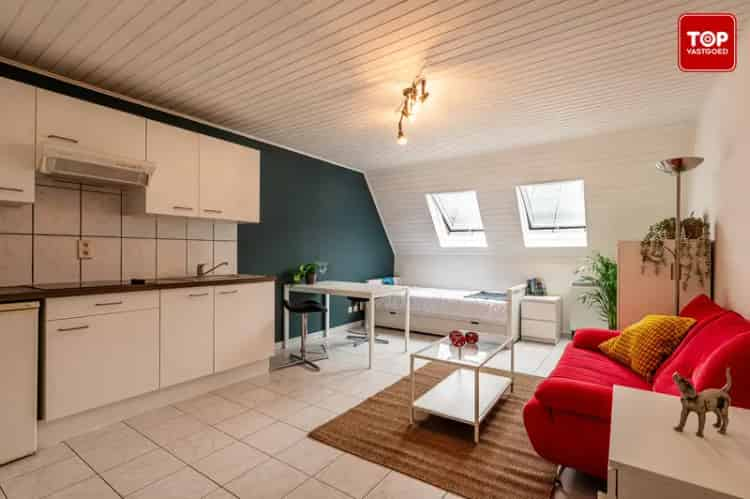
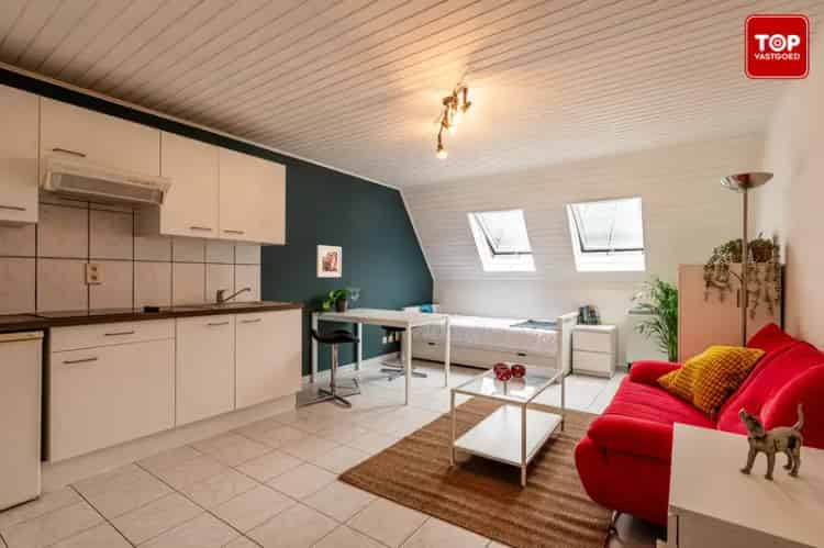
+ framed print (330, 261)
